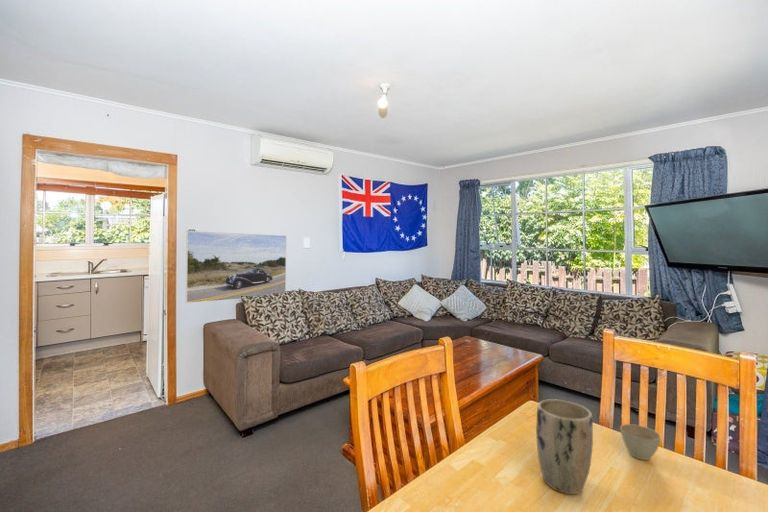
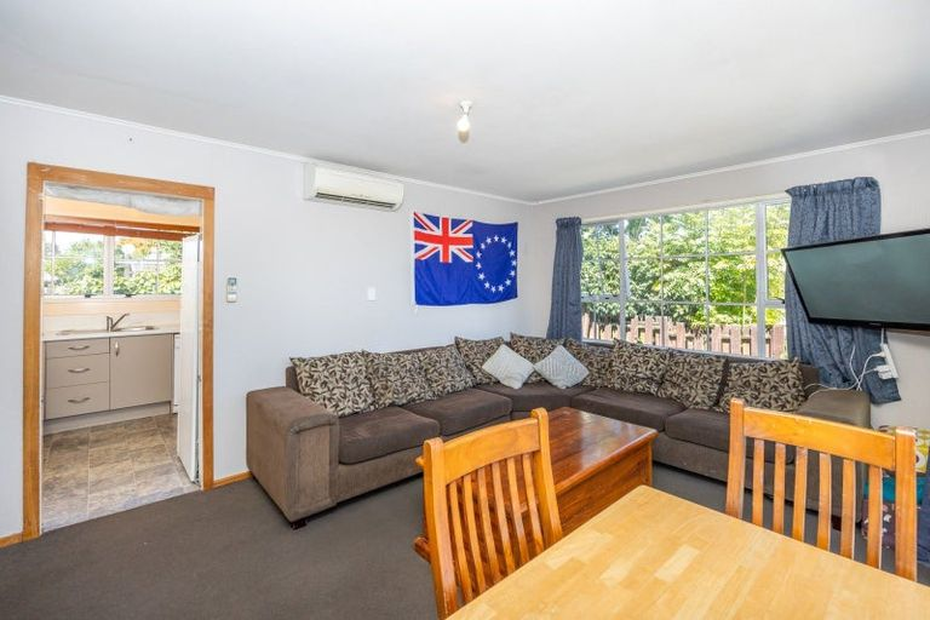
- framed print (240, 266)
- flower pot (639, 443)
- plant pot (563, 445)
